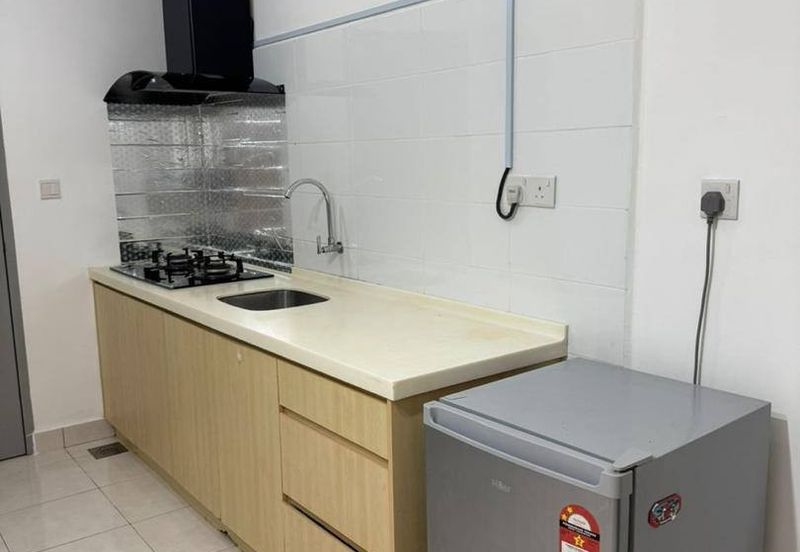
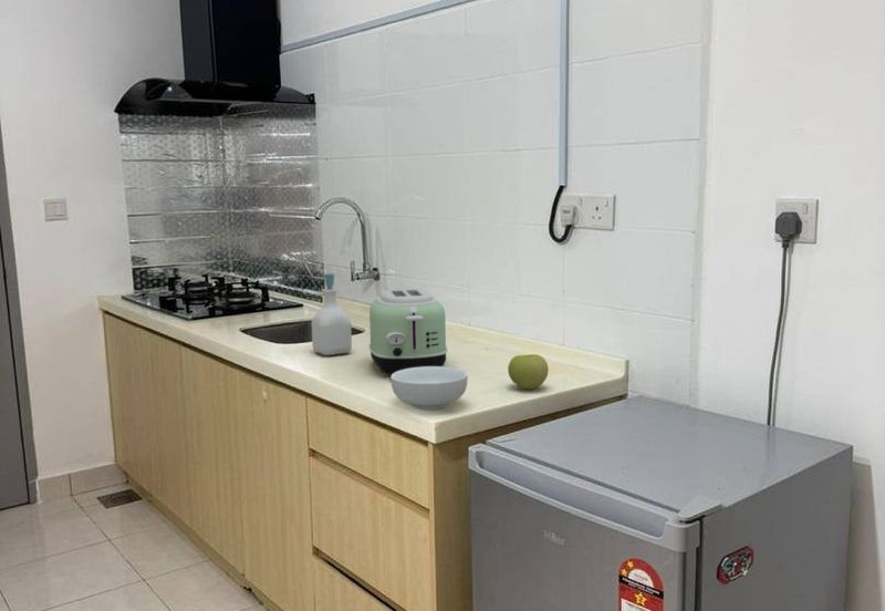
+ apple (528, 371)
+ soap bottle (331, 313)
+ toaster (407, 331)
+ cereal bowl (429, 389)
